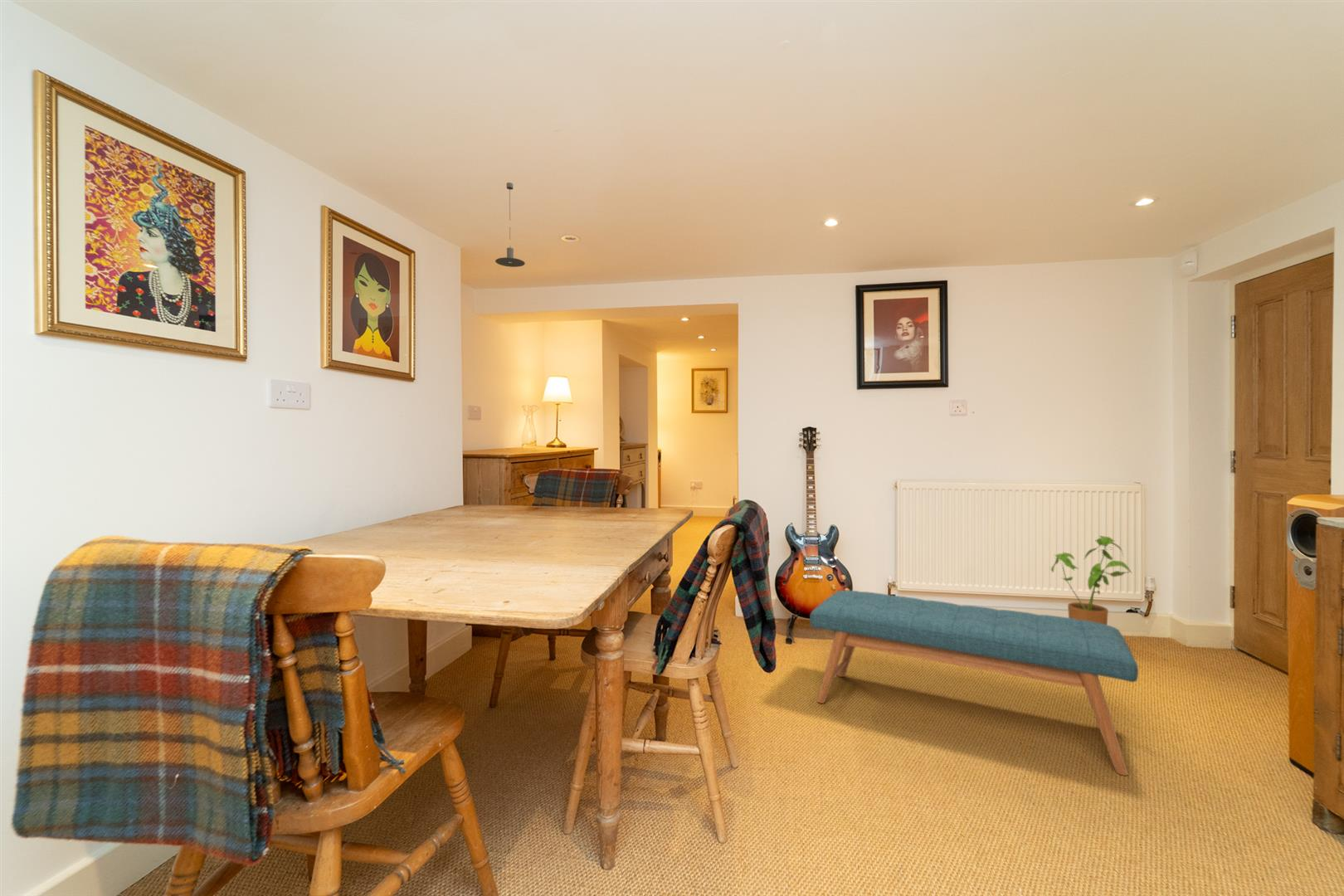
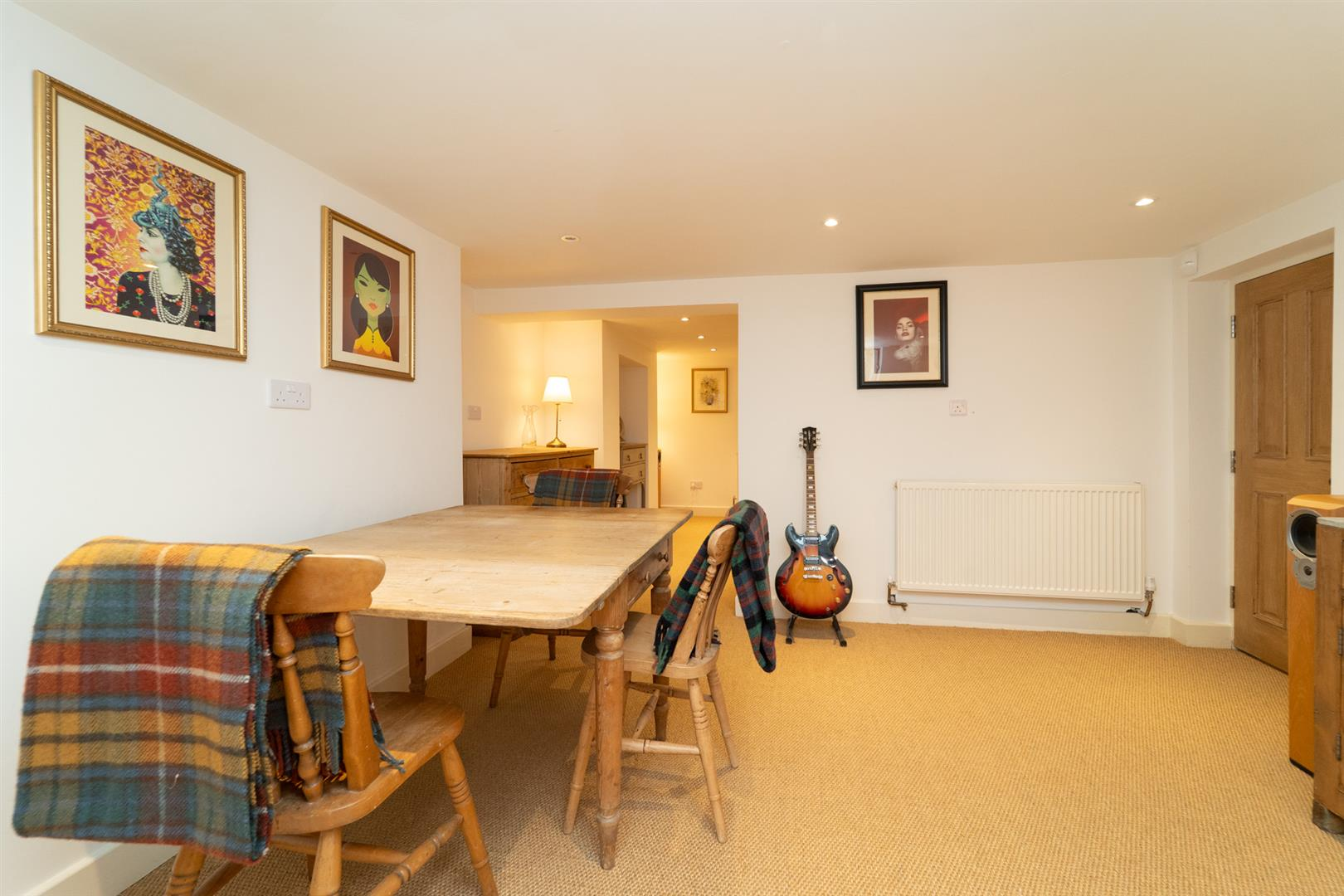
- pendant light (509, 218)
- house plant (1093, 590)
- bench (957, 663)
